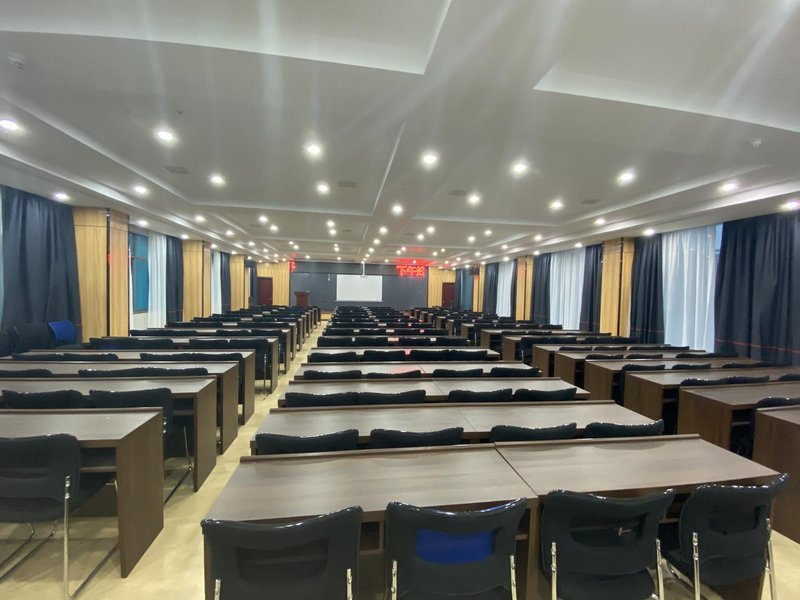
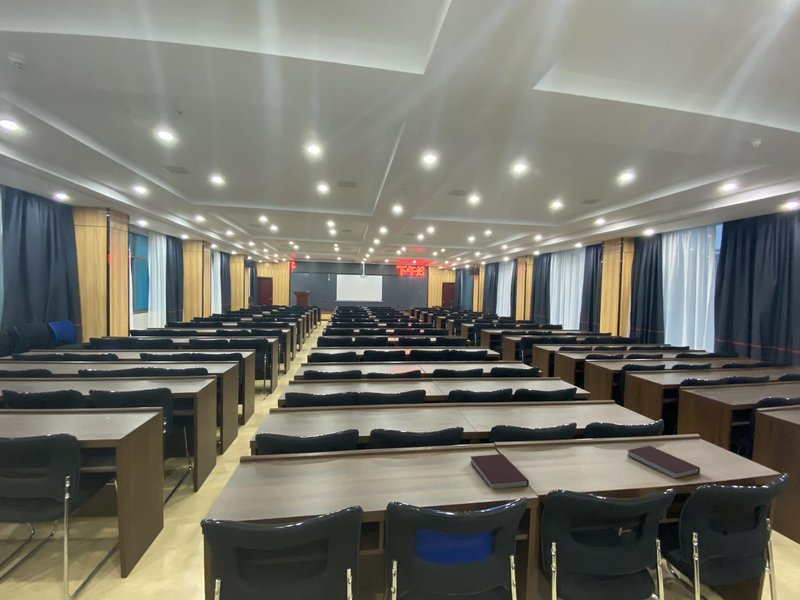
+ notebook (661, 461)
+ notebook (497, 470)
